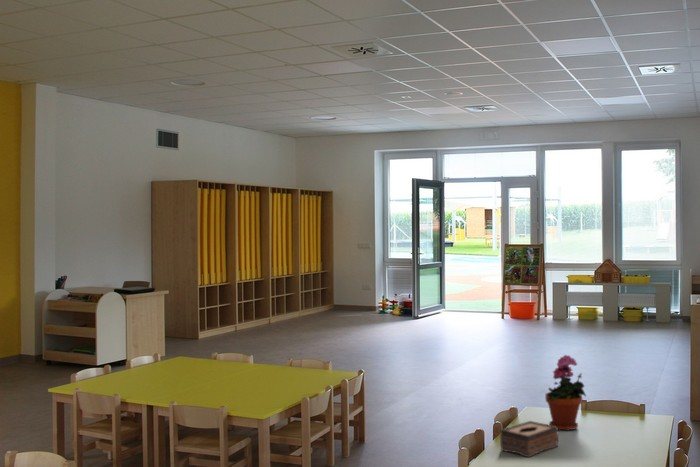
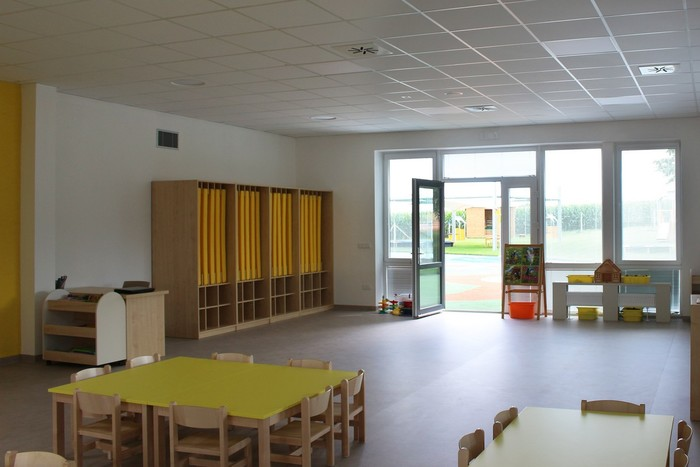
- potted plant (565, 390)
- tissue box (529, 438)
